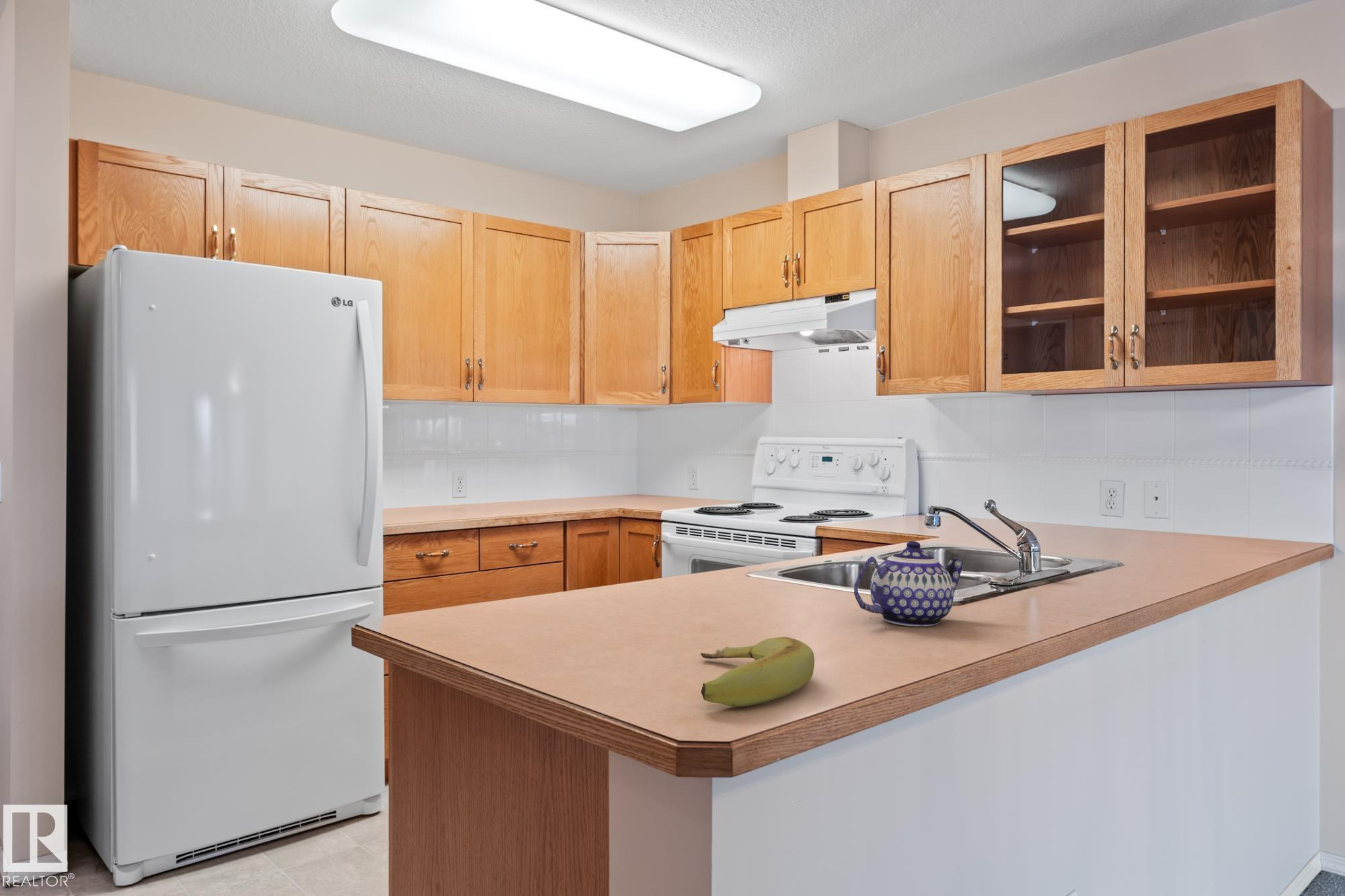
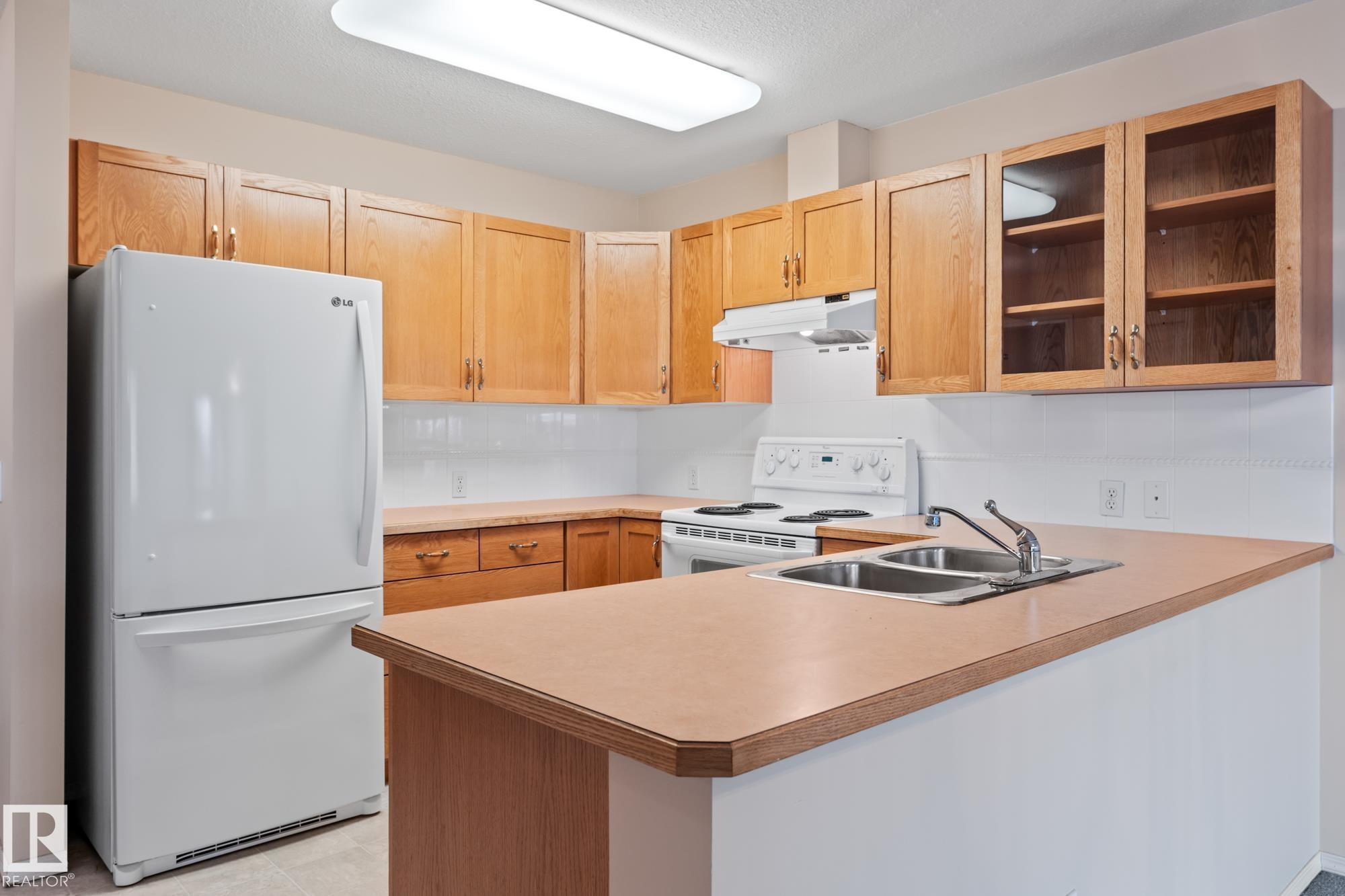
- teapot (910, 581)
- banana (740, 657)
